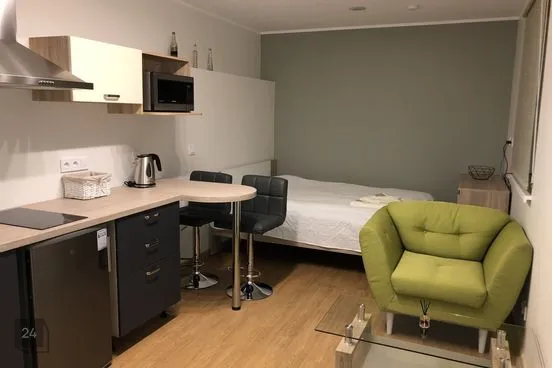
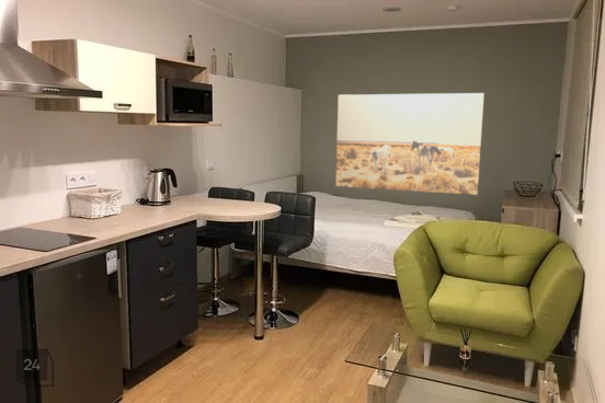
+ wall art (404, 142)
